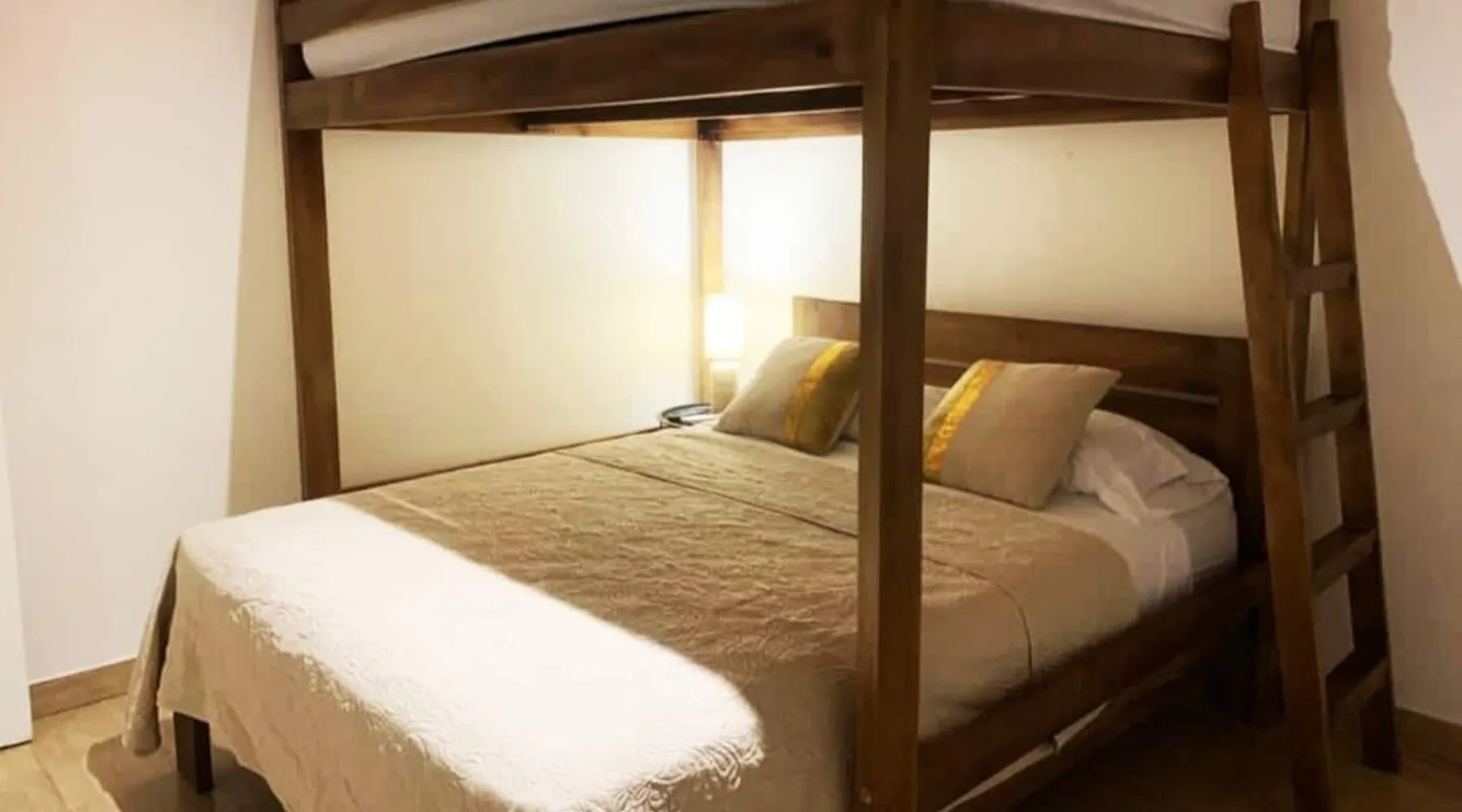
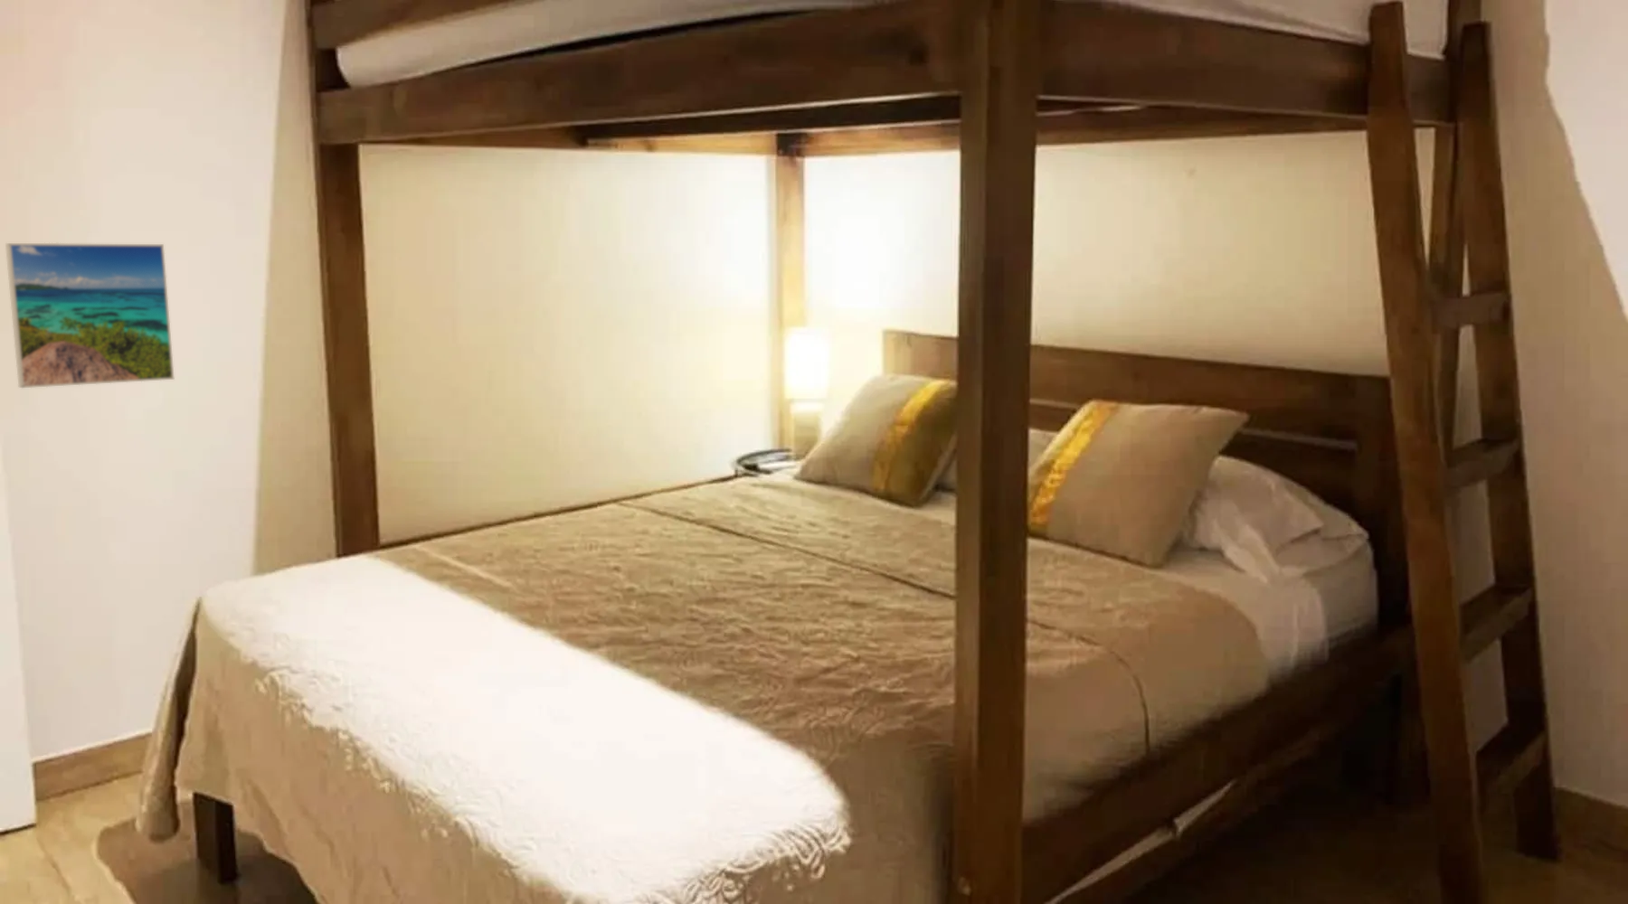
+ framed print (92, 314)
